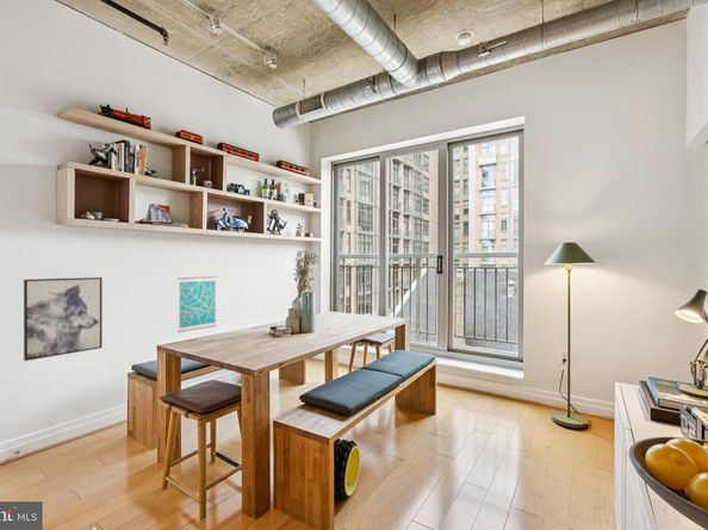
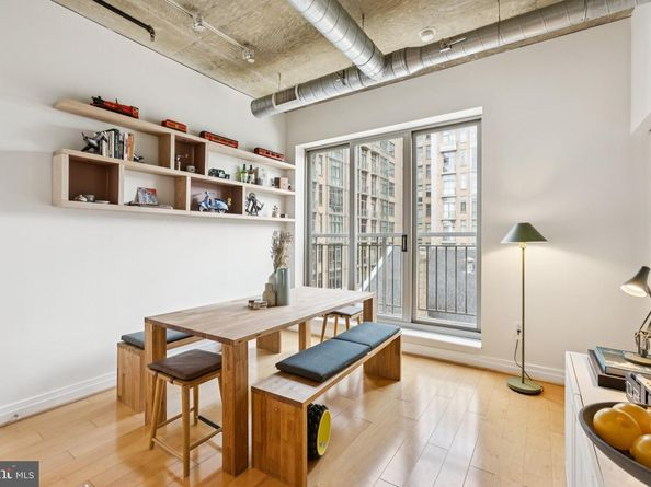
- wall art (198, 303)
- wall art (66, 316)
